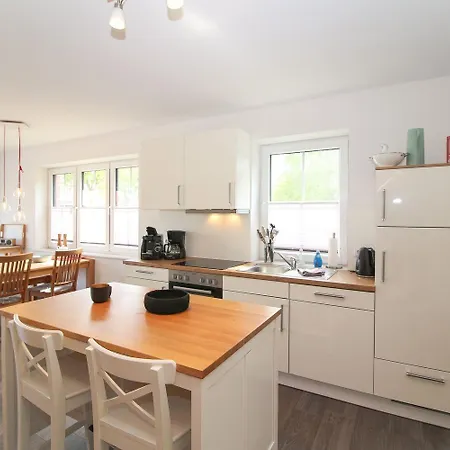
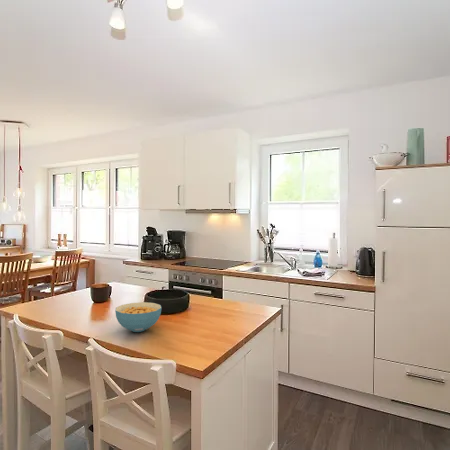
+ cereal bowl (138, 318)
